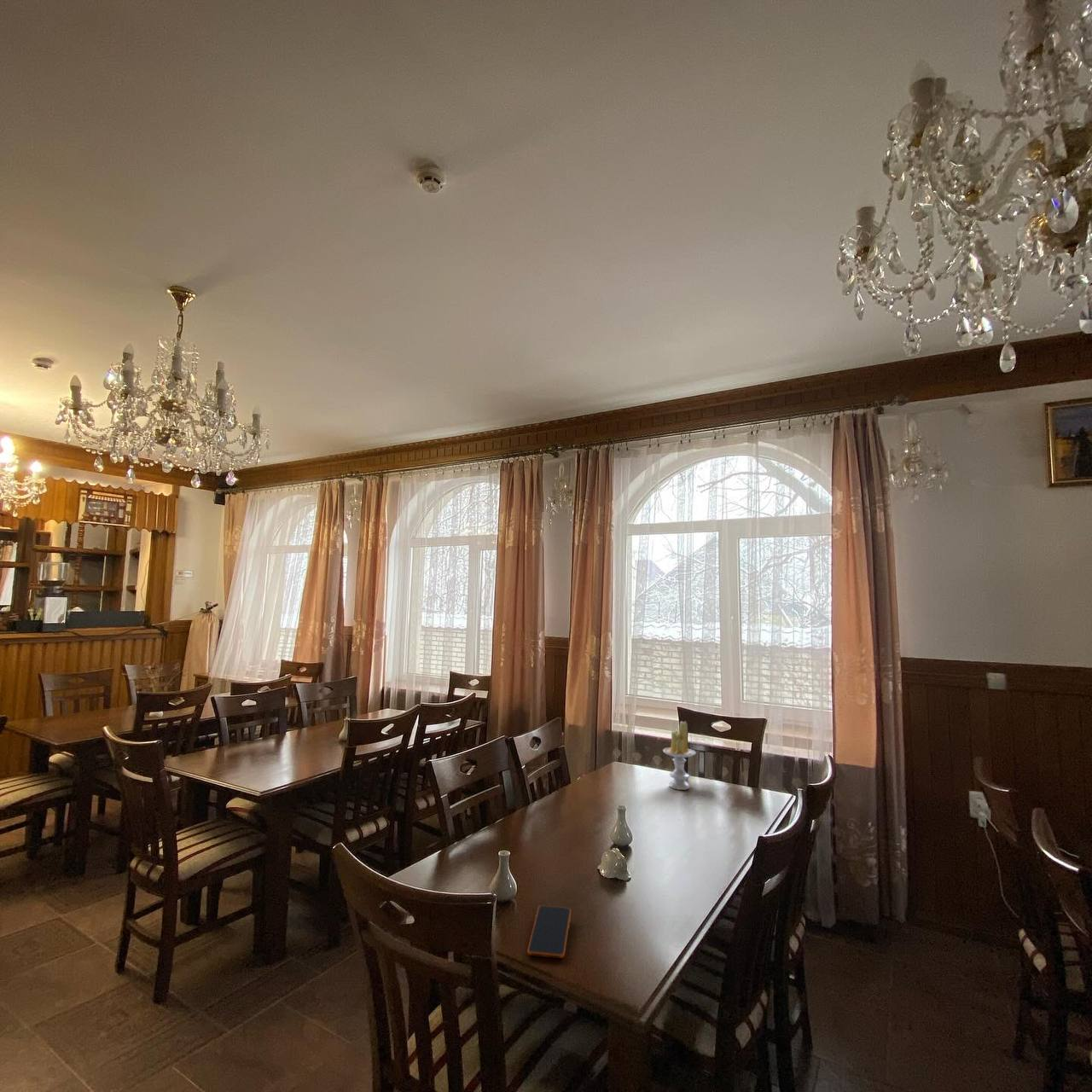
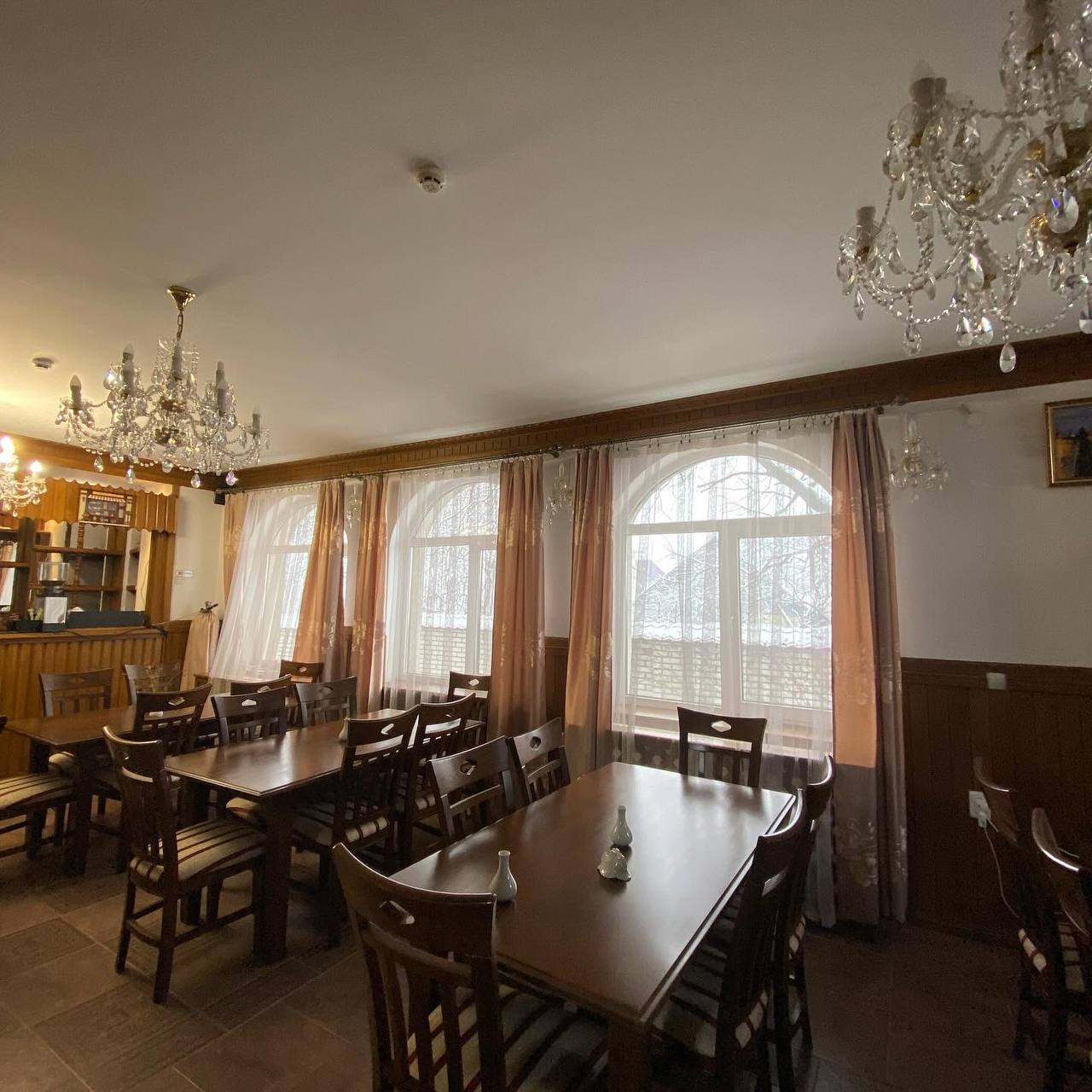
- smartphone (550, 930)
- candle (679, 753)
